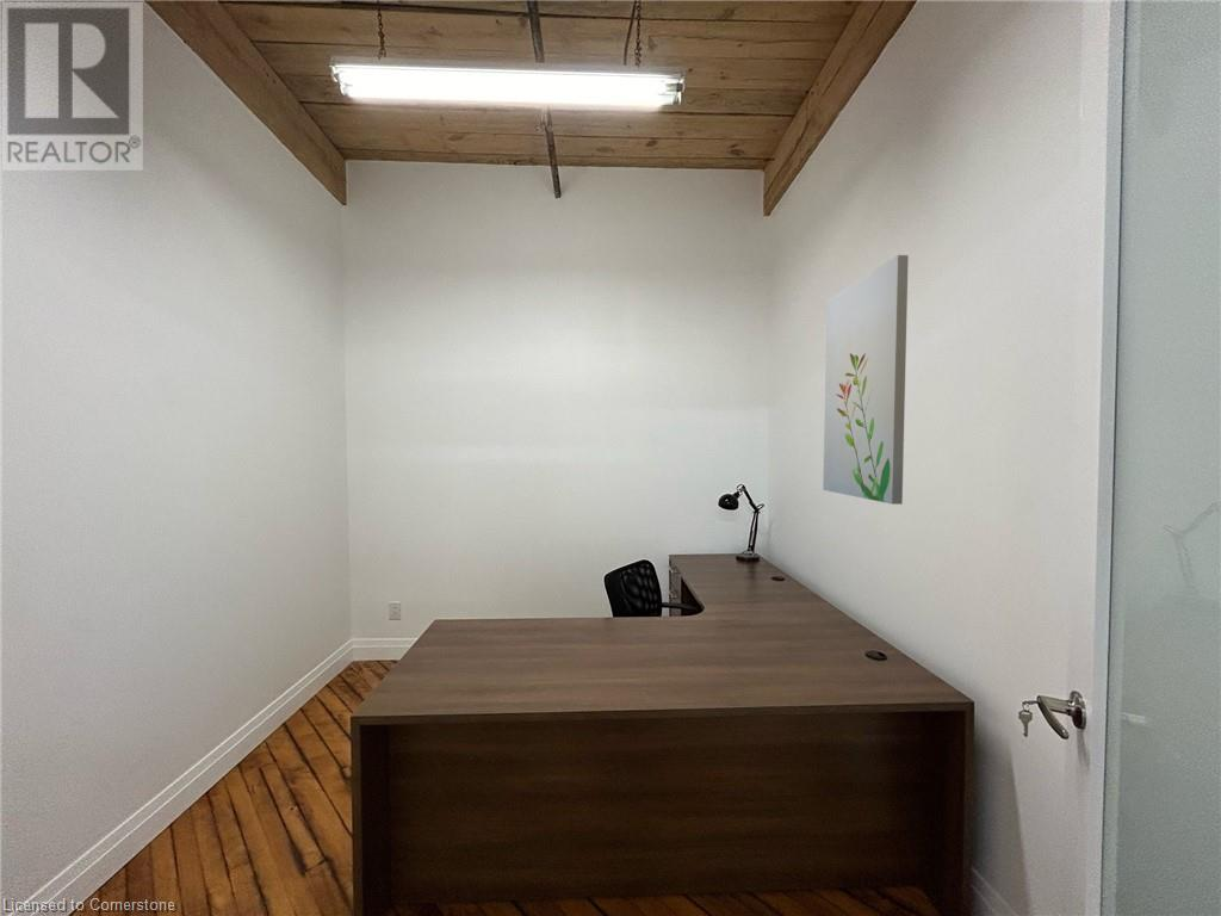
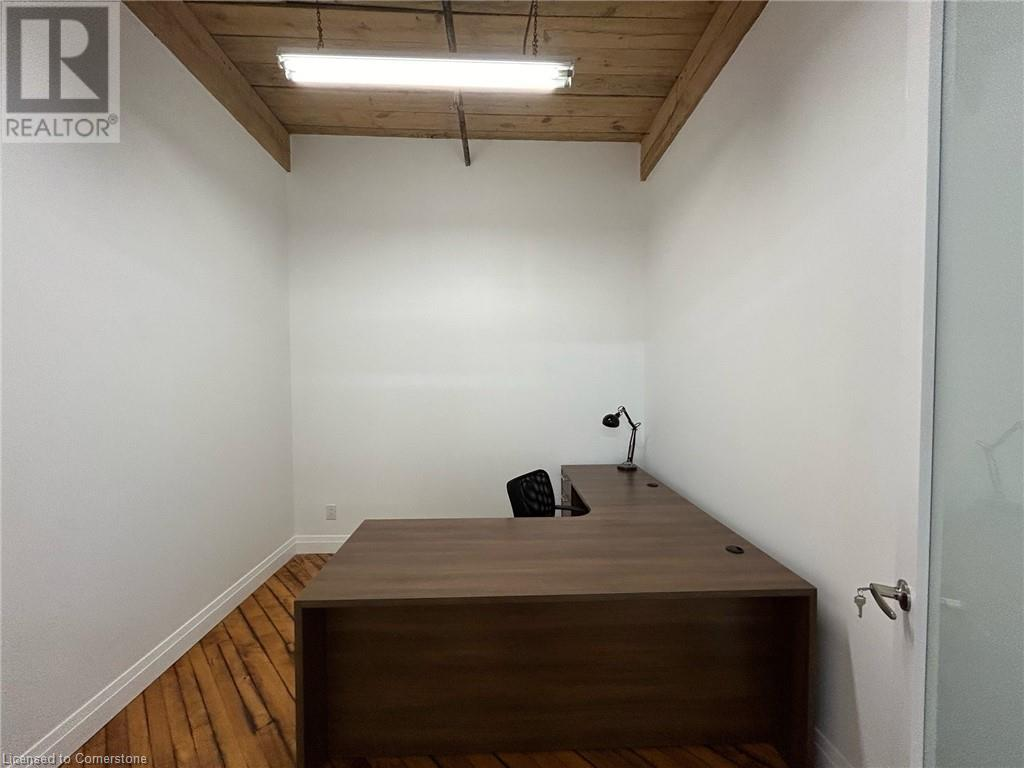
- wall art (860, 389)
